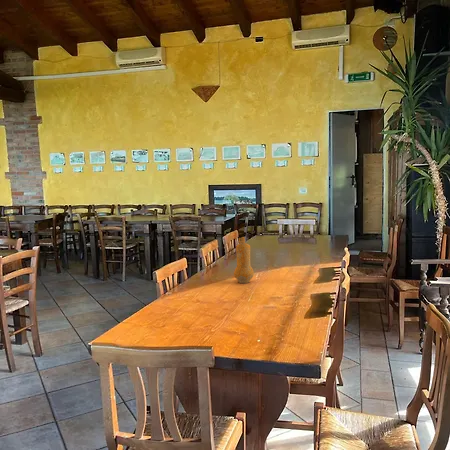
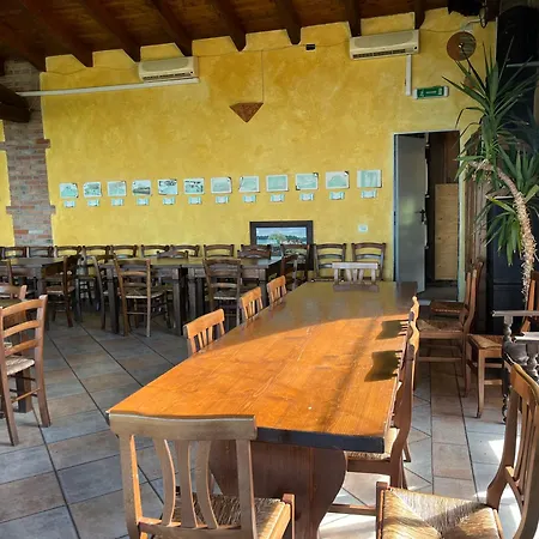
- pepper mill (242, 259)
